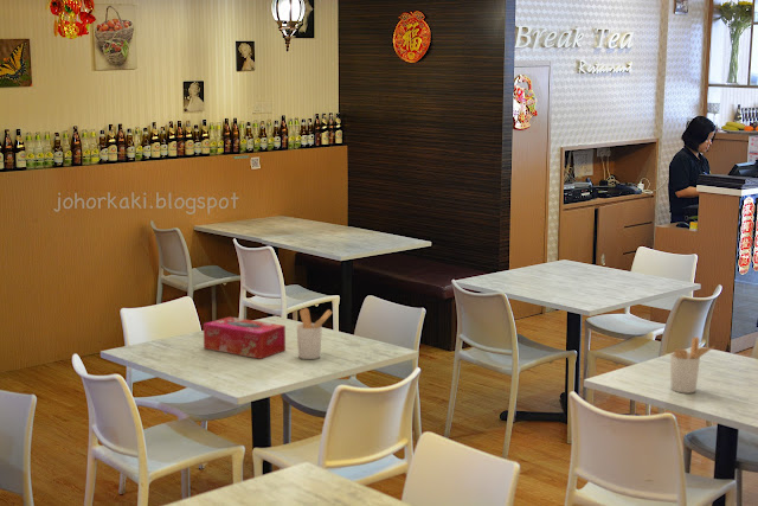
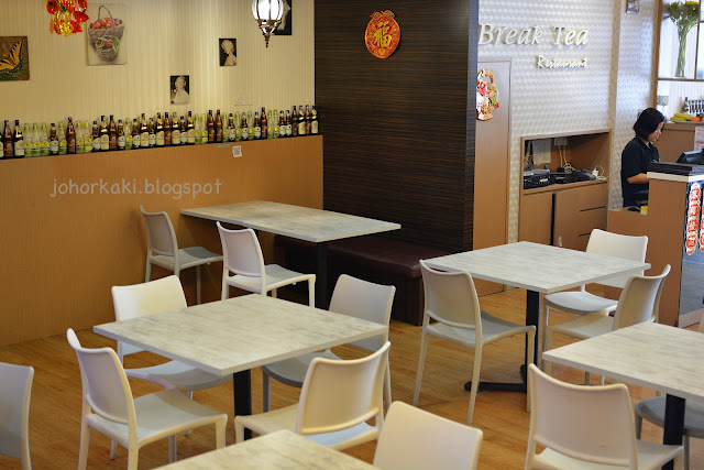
- tissue box (244, 337)
- utensil holder (315, 333)
- utensil holder (690, 365)
